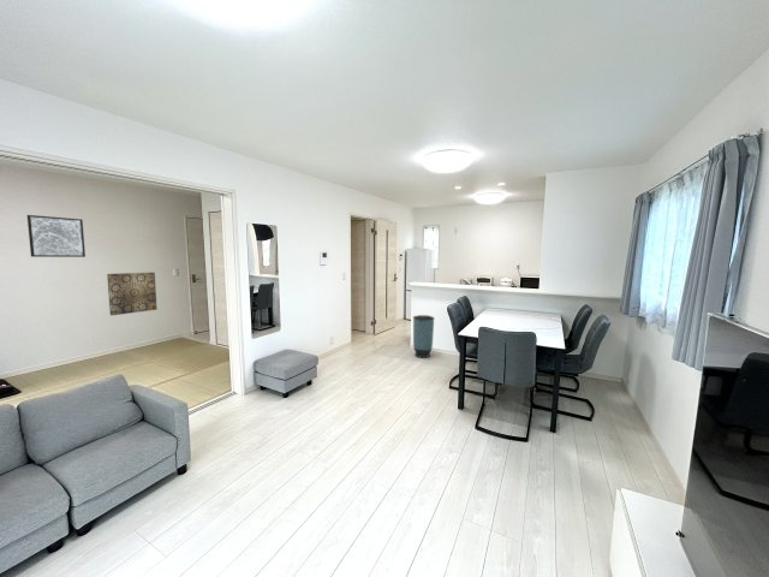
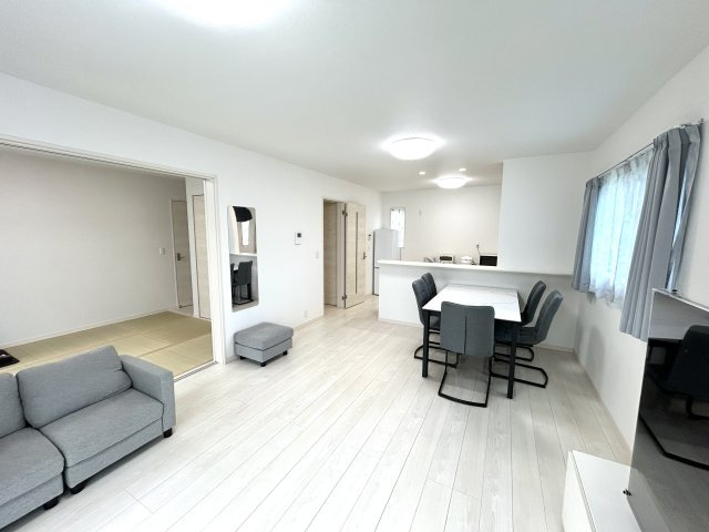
- wall art (58, 237)
- wall art (133, 292)
- trash can (423, 335)
